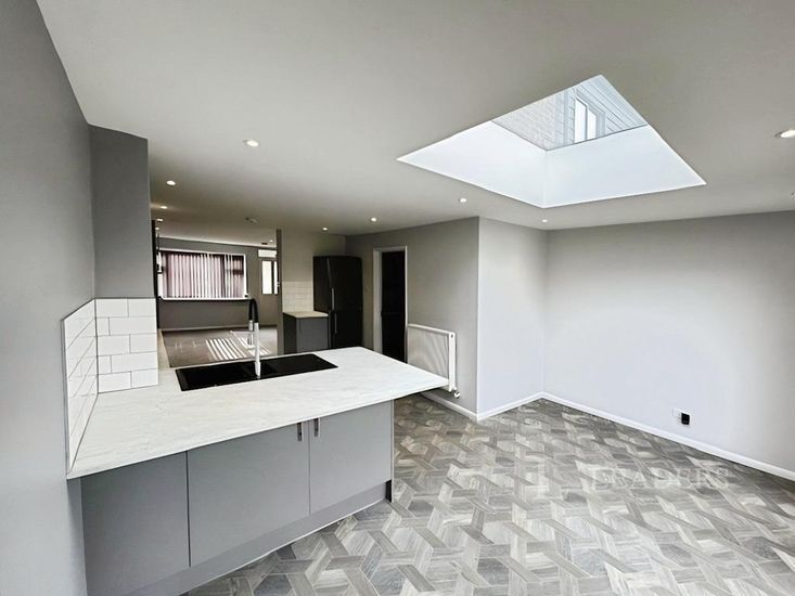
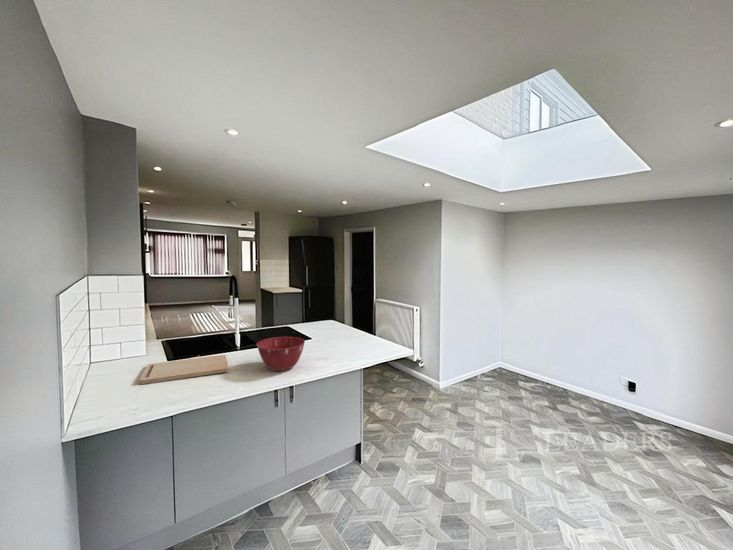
+ cutting board (187, 367)
+ mixing bowl (281, 354)
